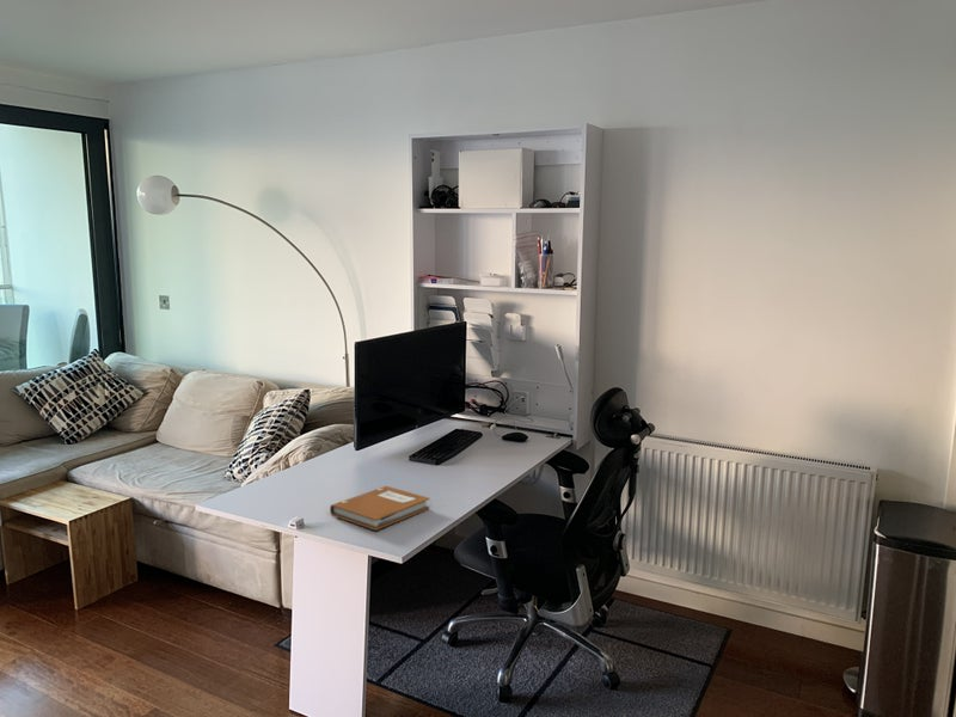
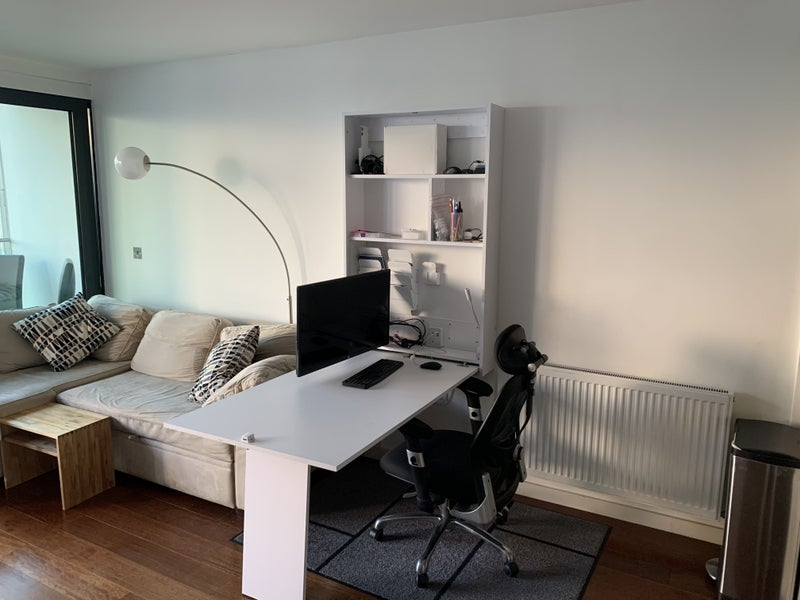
- notebook (381, 505)
